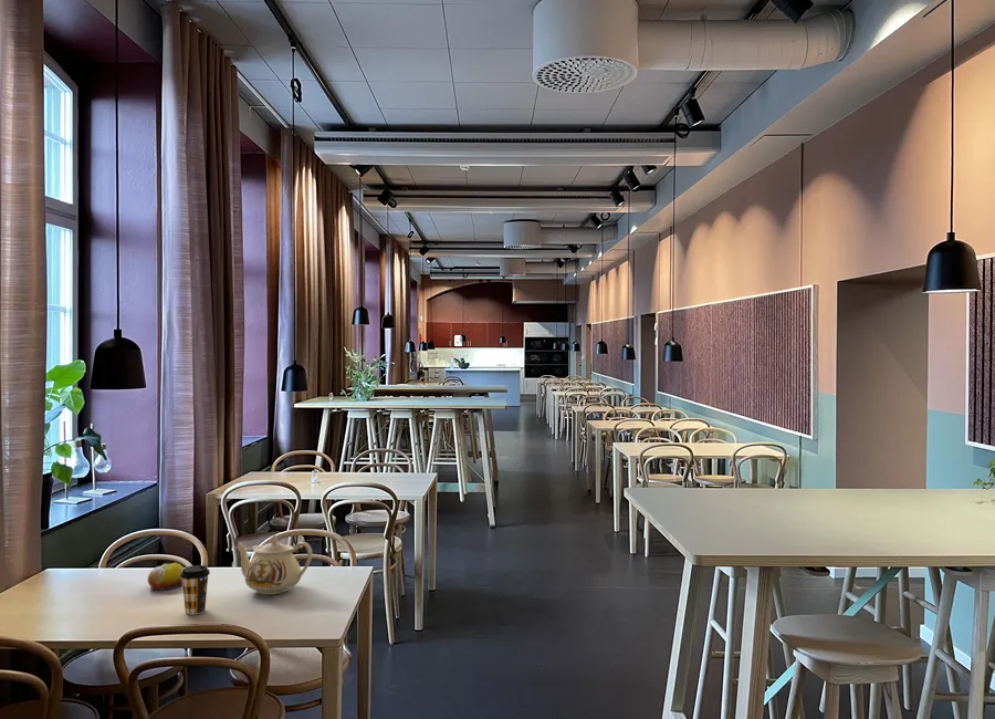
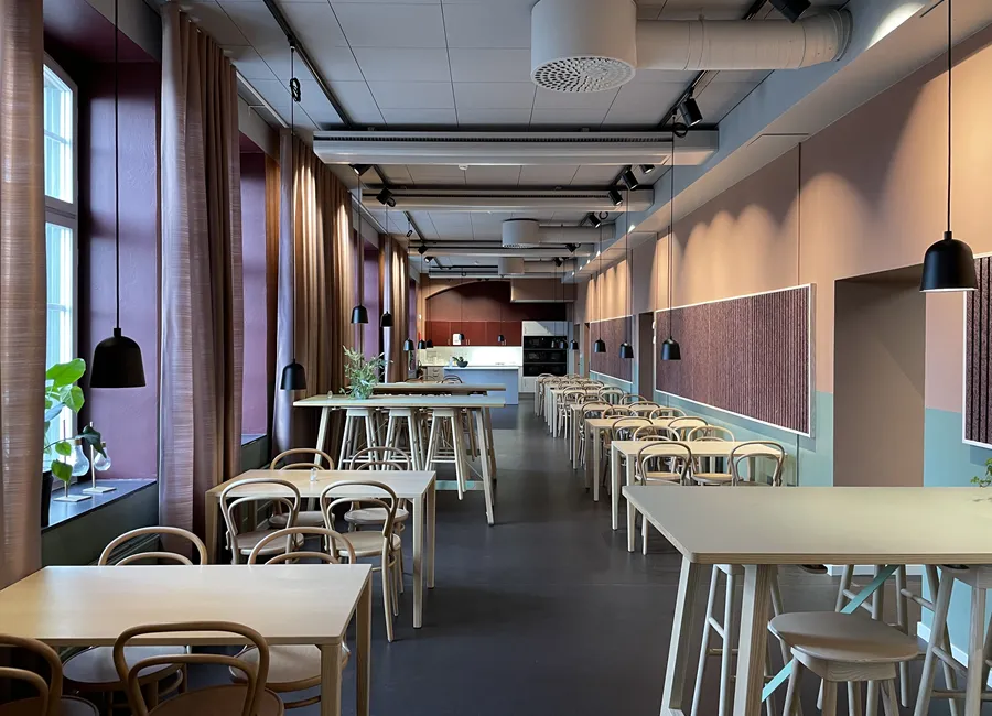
- coffee cup (195, 590)
- fruit (166, 574)
- teapot (273, 562)
